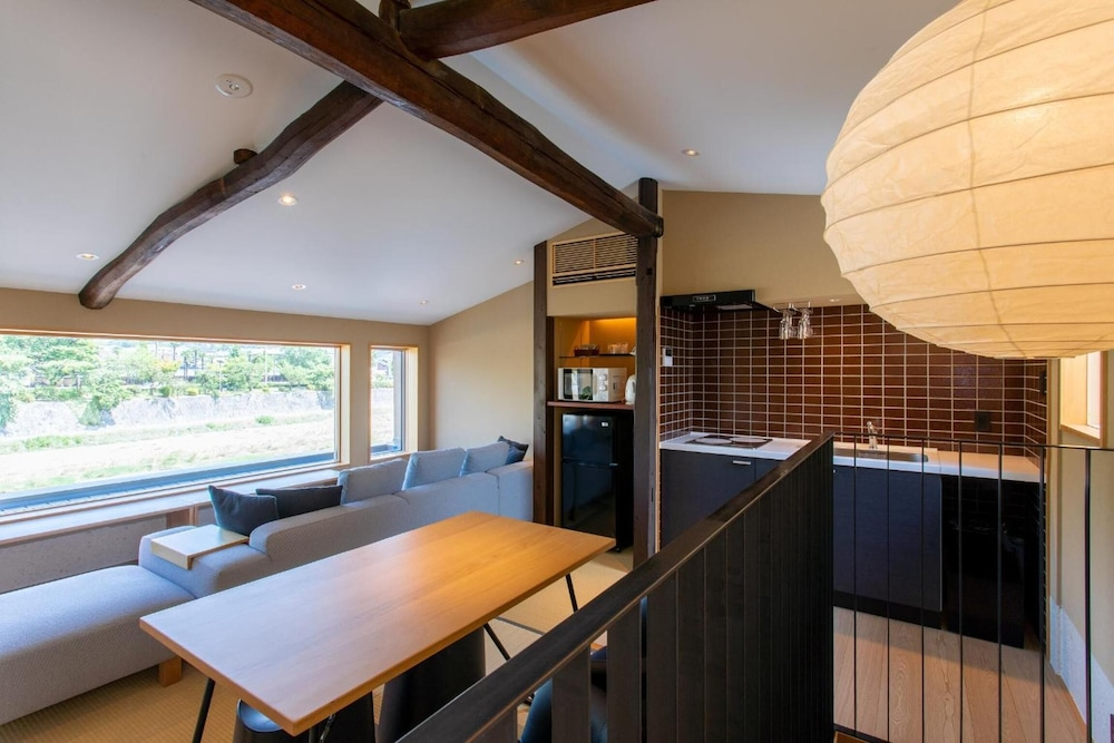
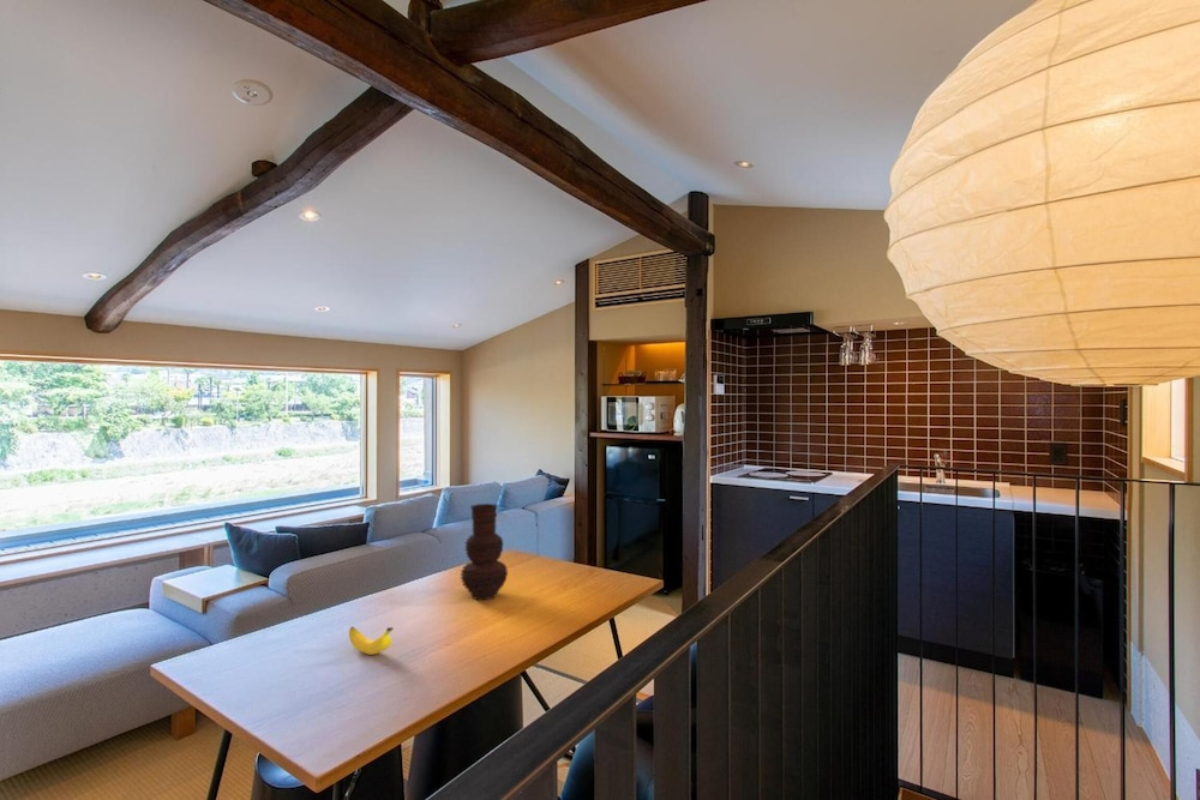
+ banana (370, 639)
+ vase (484, 551)
